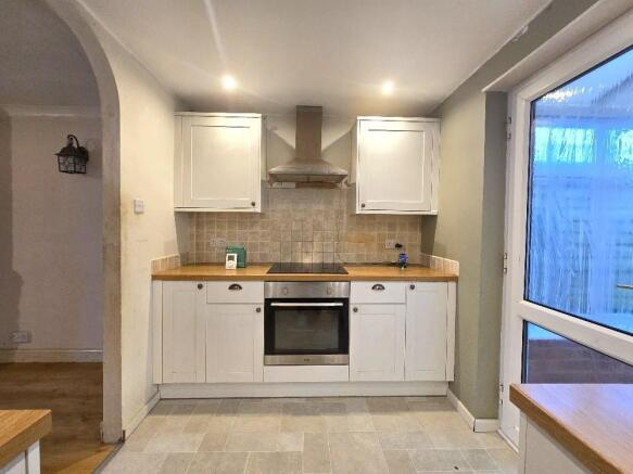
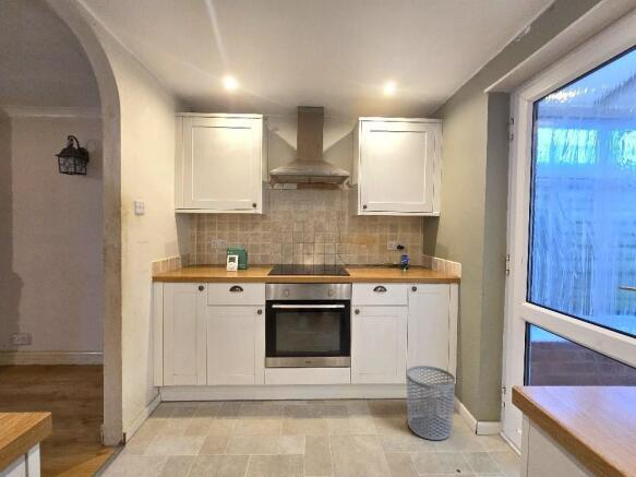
+ waste bin (430, 401)
